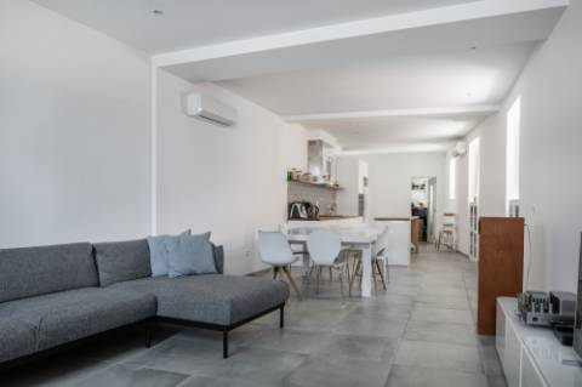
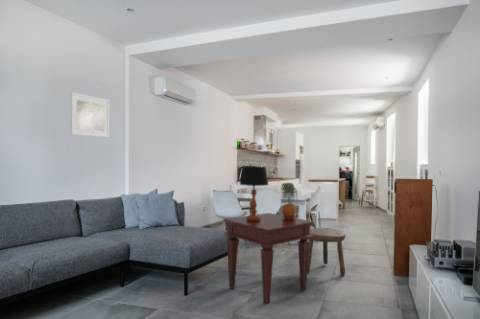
+ potted plant (289, 200)
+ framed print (91, 116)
+ side table (267, 254)
+ stool (325, 250)
+ table lamp (253, 193)
